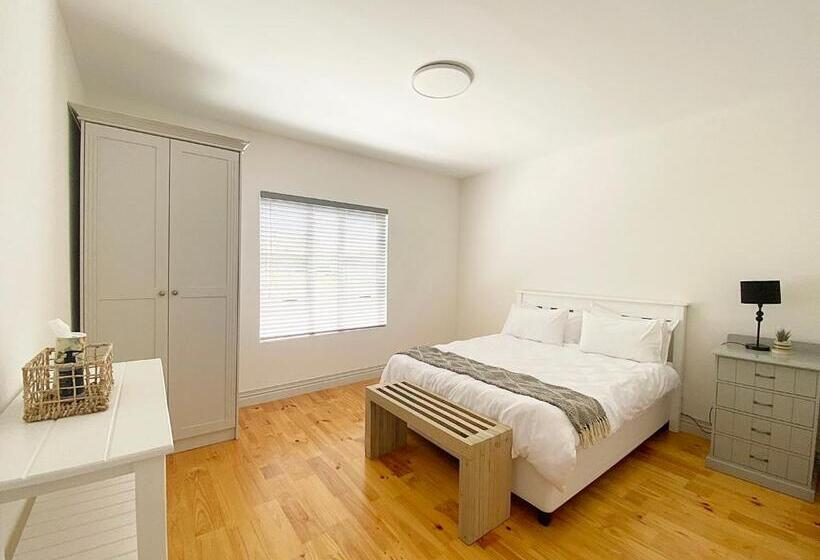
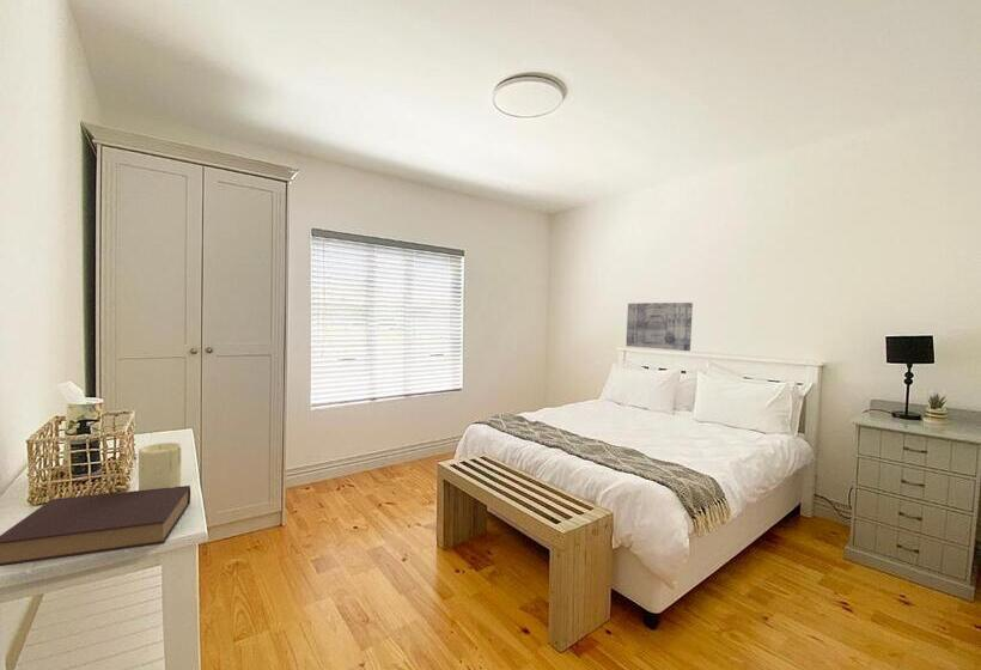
+ wall art (657, 325)
+ book (105, 519)
+ candle (160, 468)
